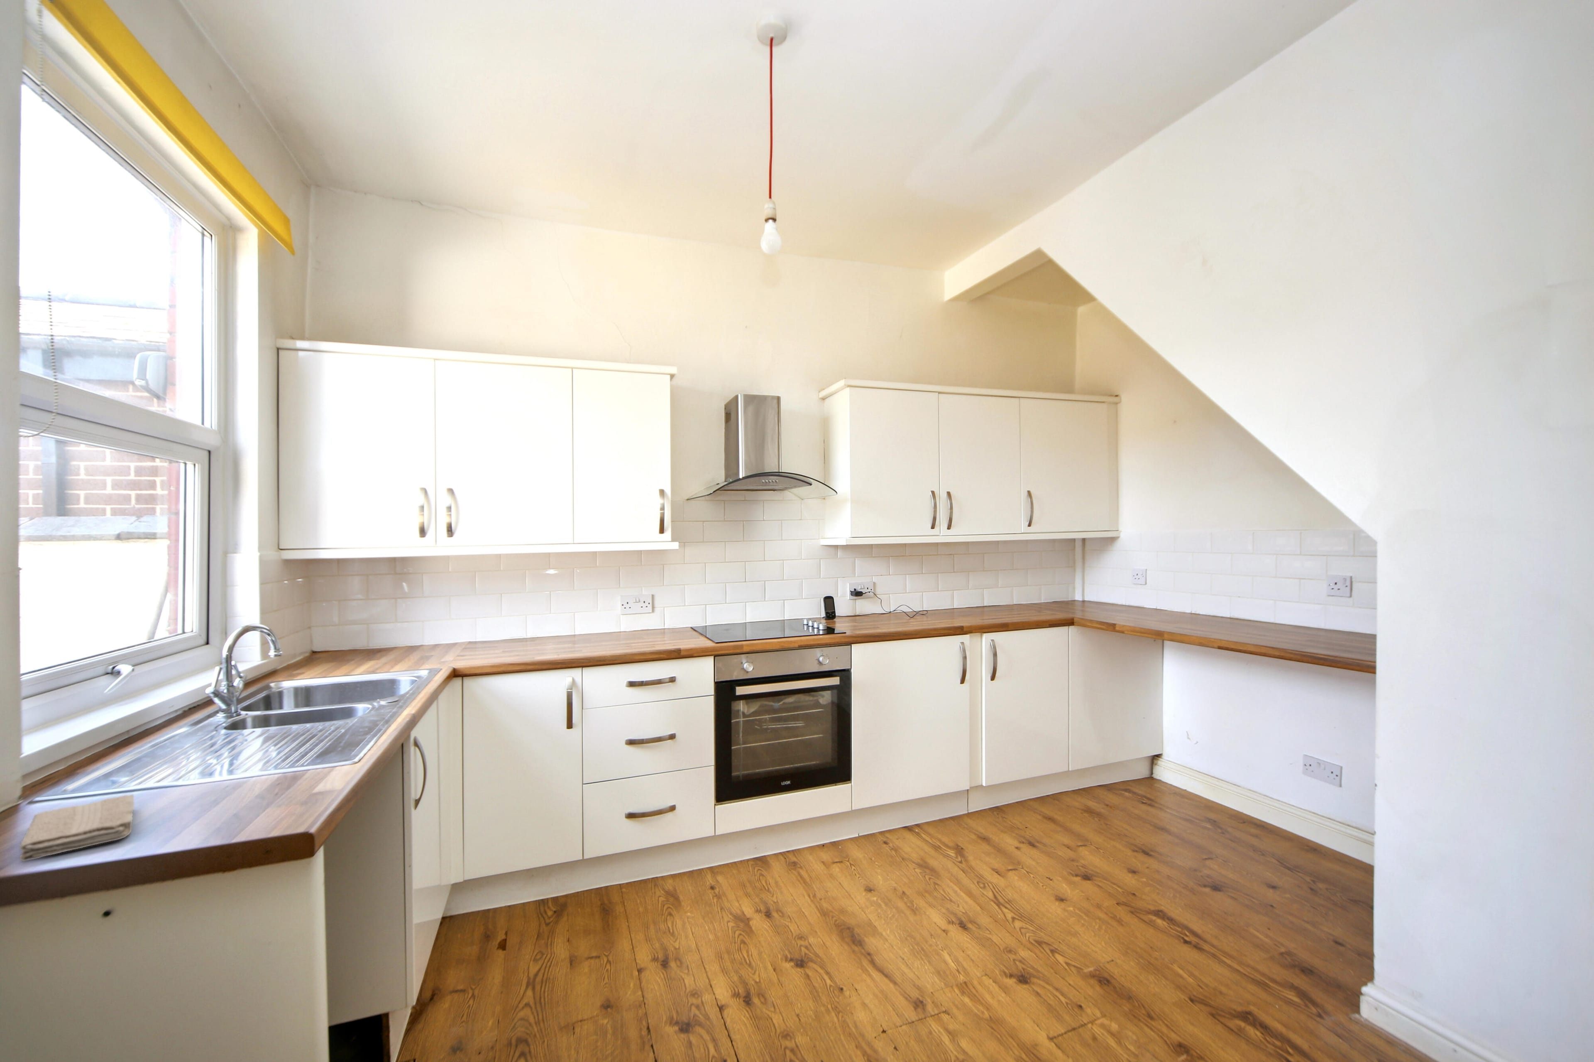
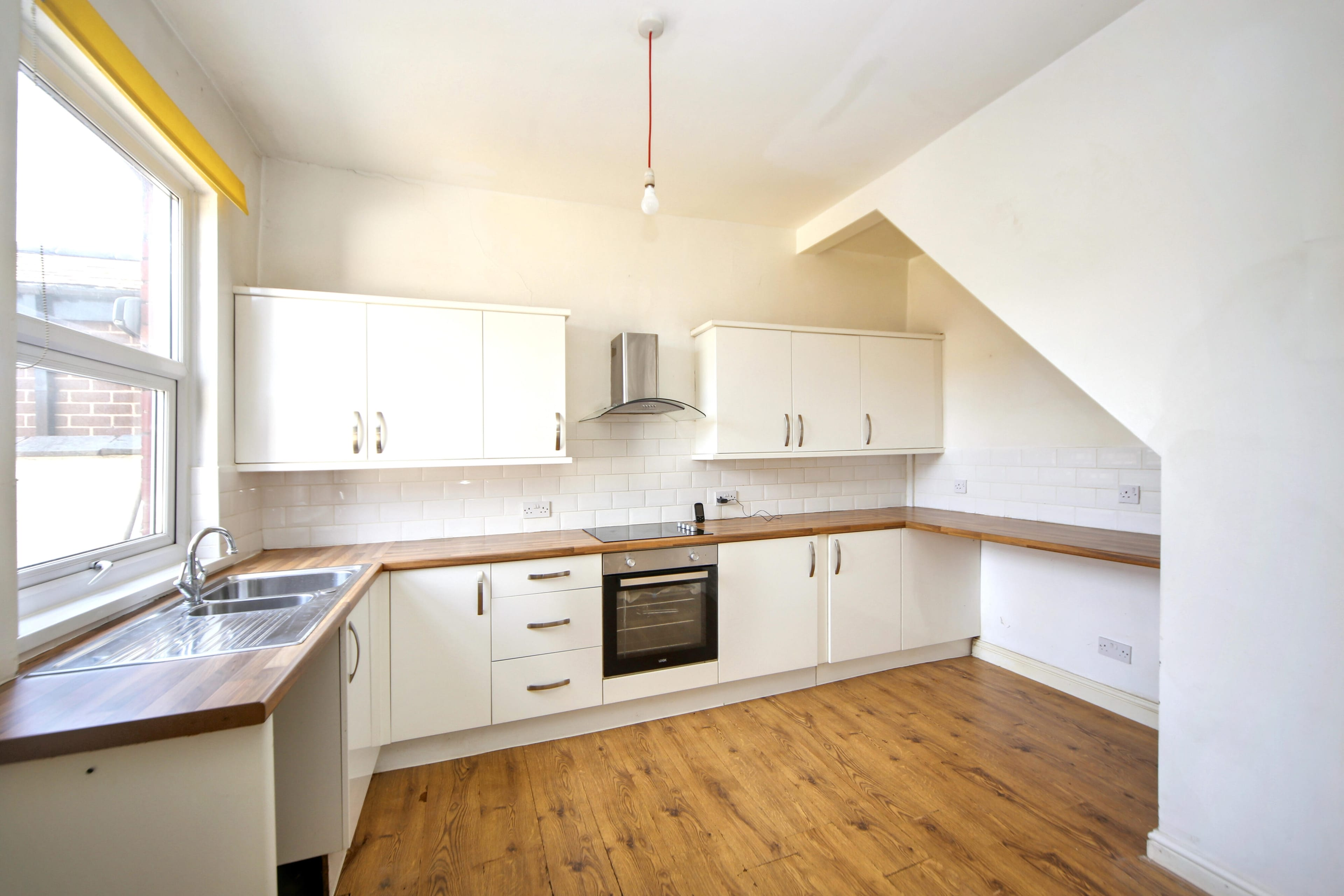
- washcloth (82, 823)
